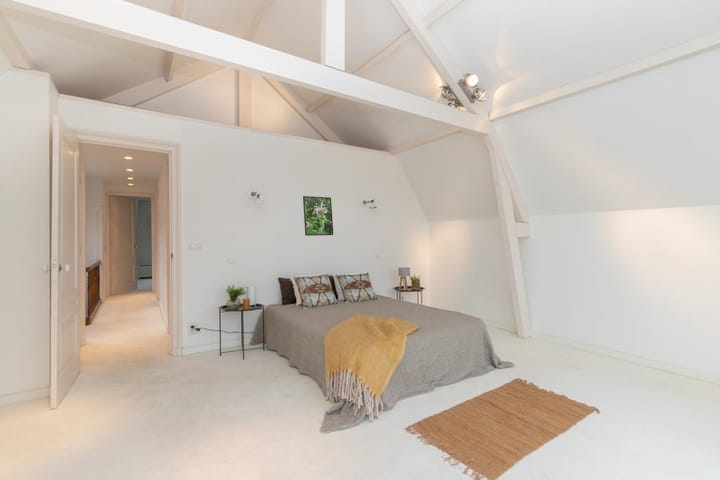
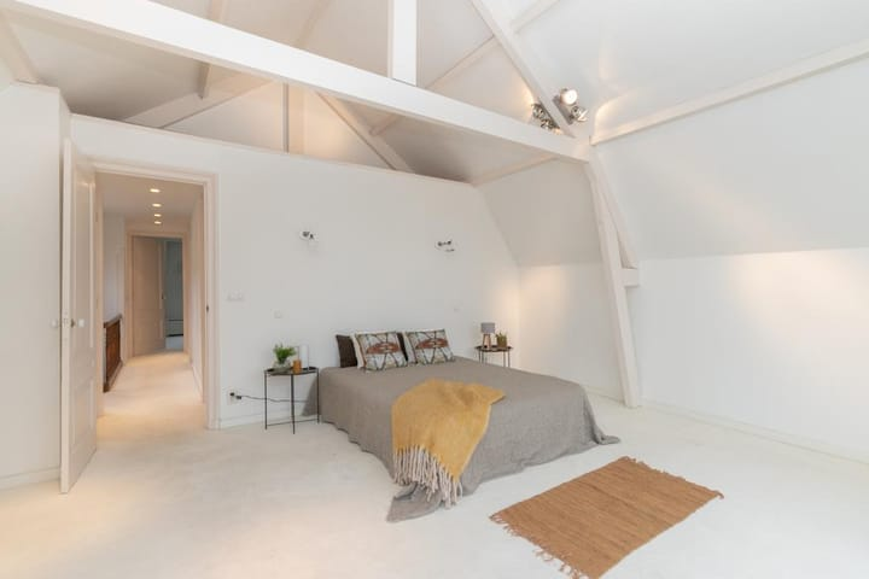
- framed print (318, 216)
